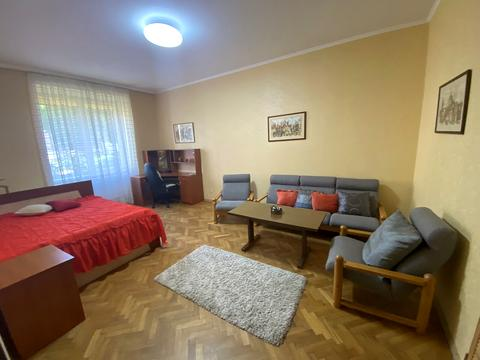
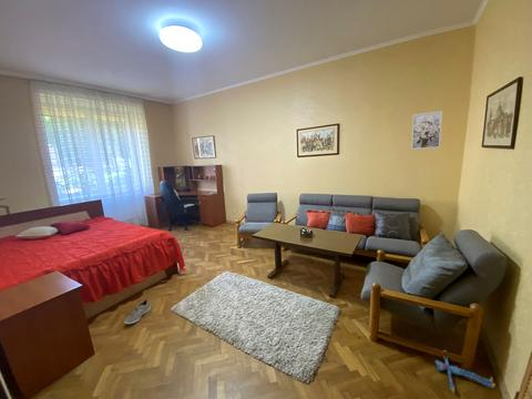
+ wall art (426, 131)
+ plush toy (462, 372)
+ sneaker (136, 310)
